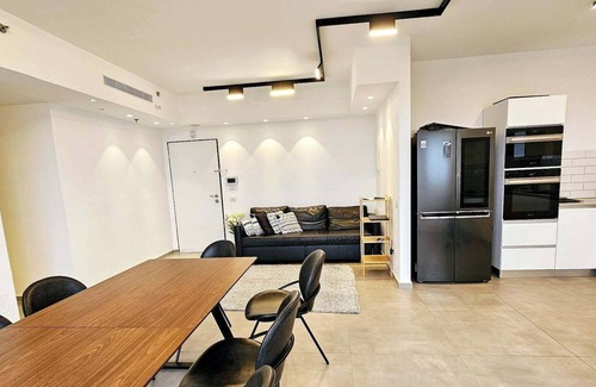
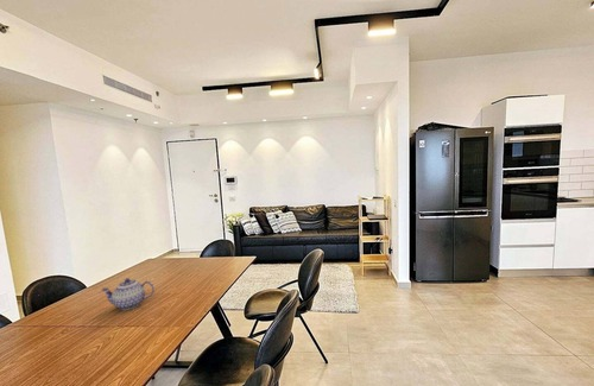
+ teapot (128, 291)
